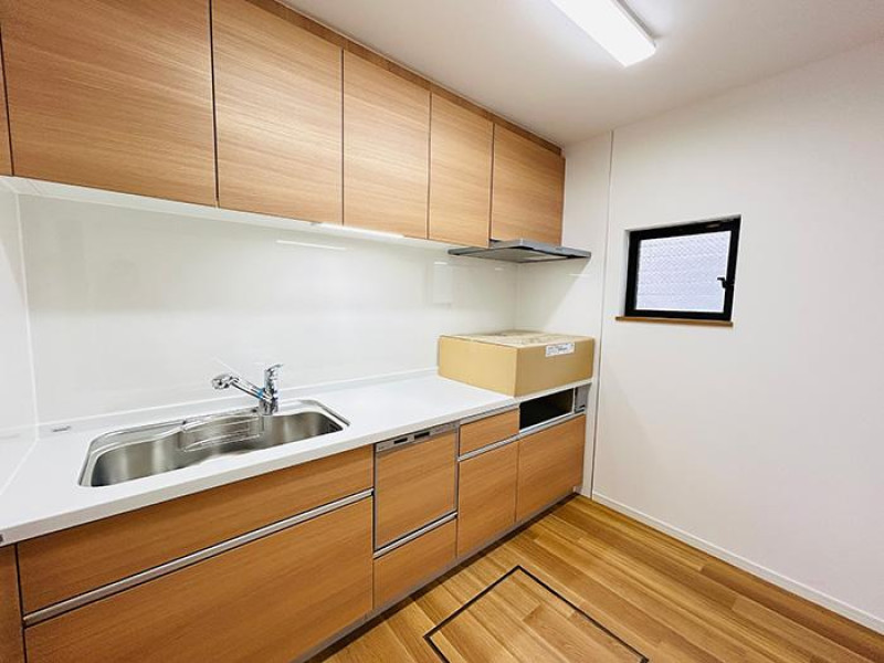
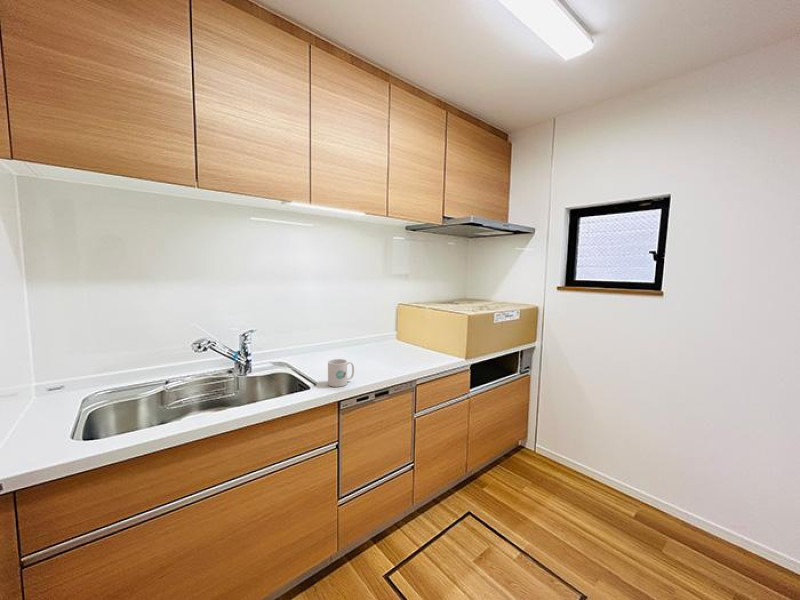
+ mug (341, 371)
